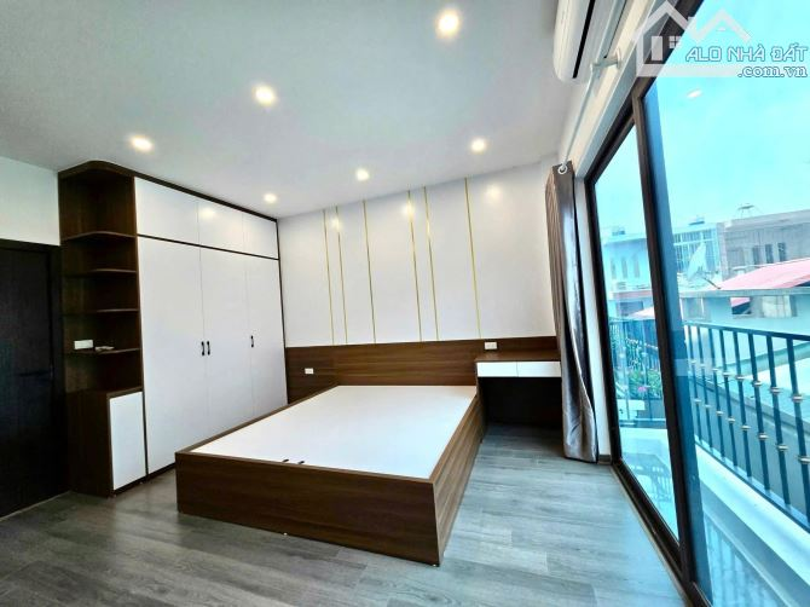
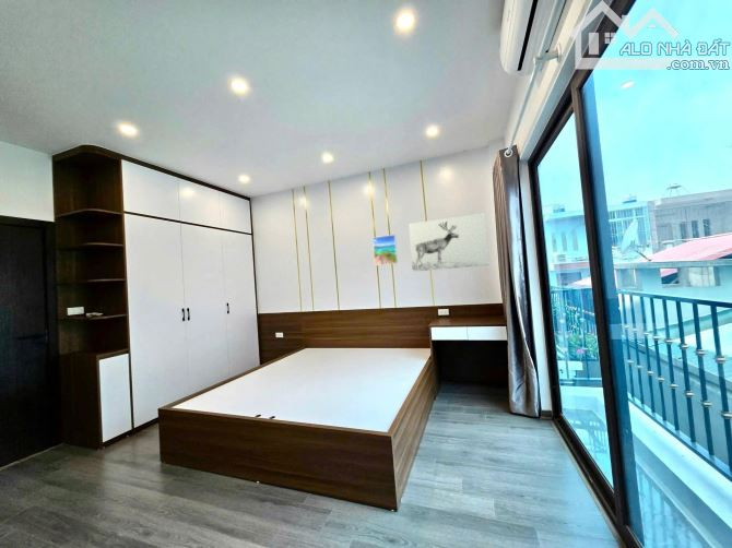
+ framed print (385, 250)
+ wall art (447, 243)
